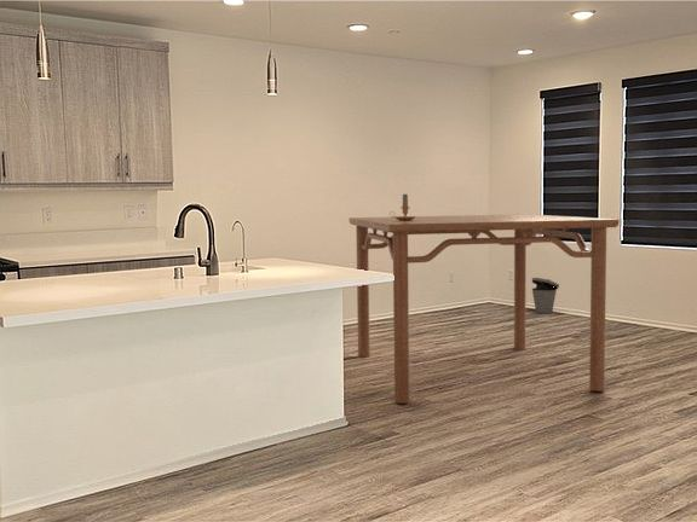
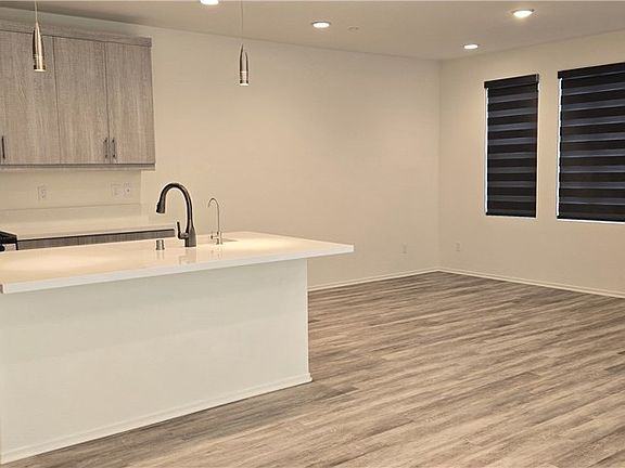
- dining table (514, 295)
- candlestick (403, 205)
- trash can (545, 294)
